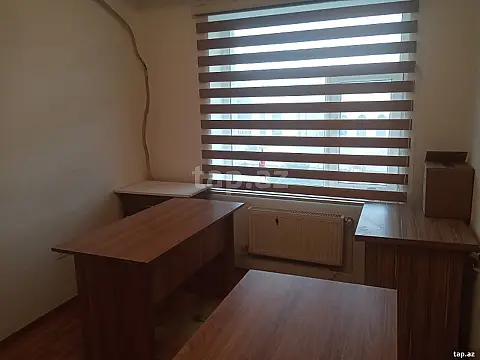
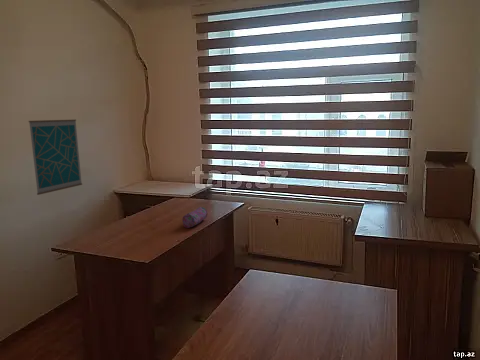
+ wall art (57, 155)
+ pencil case (195, 216)
